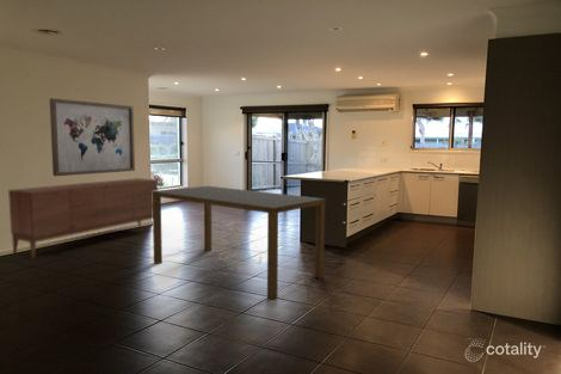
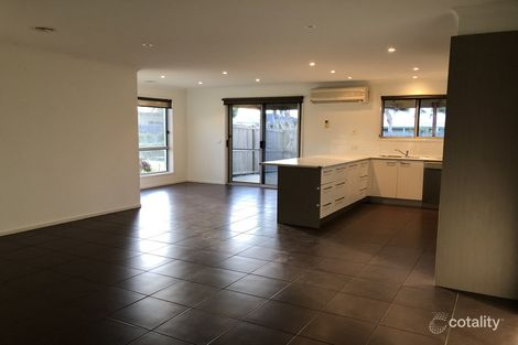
- dining table (210, 232)
- wall art (95, 137)
- sideboard (93, 211)
